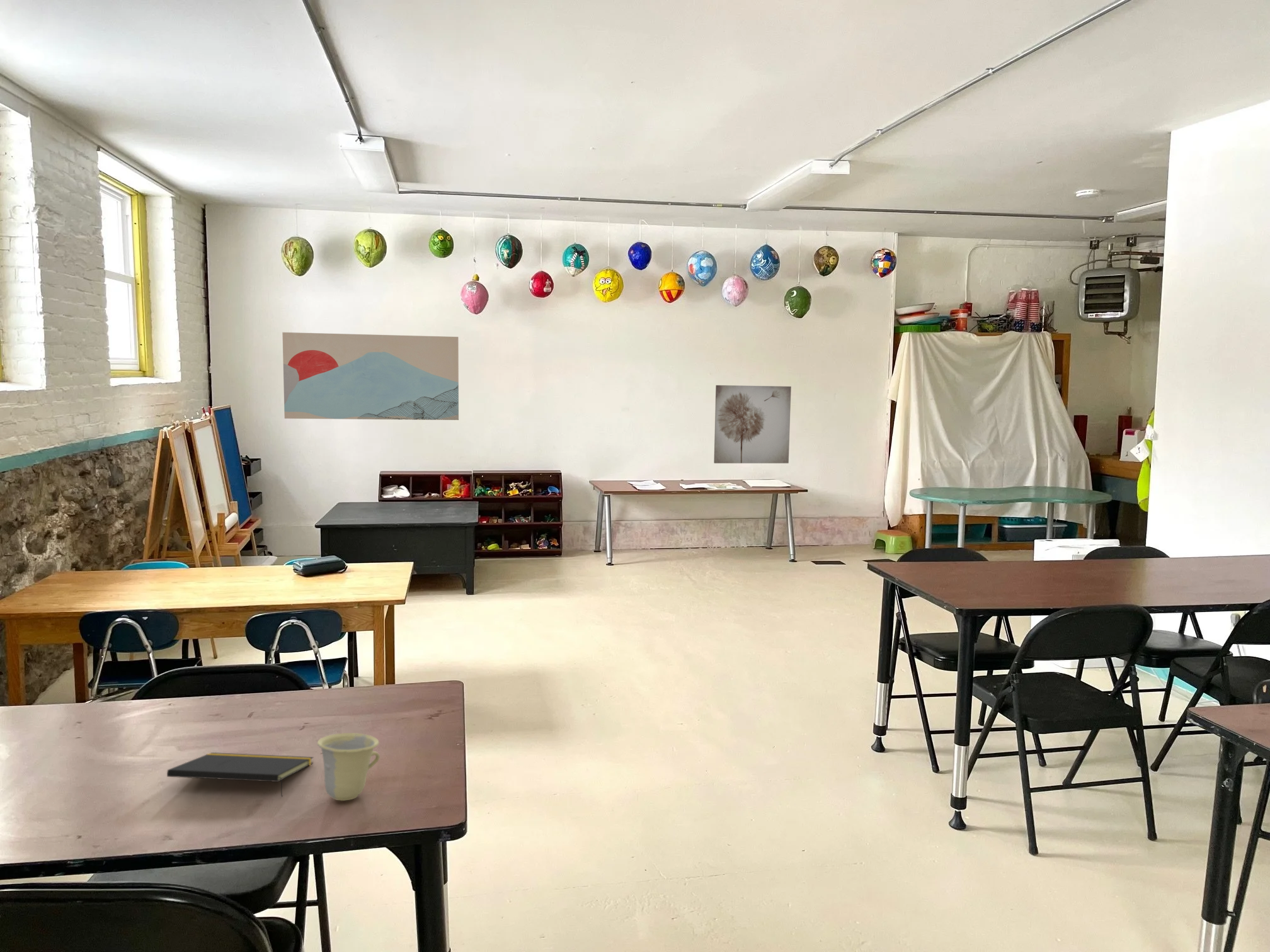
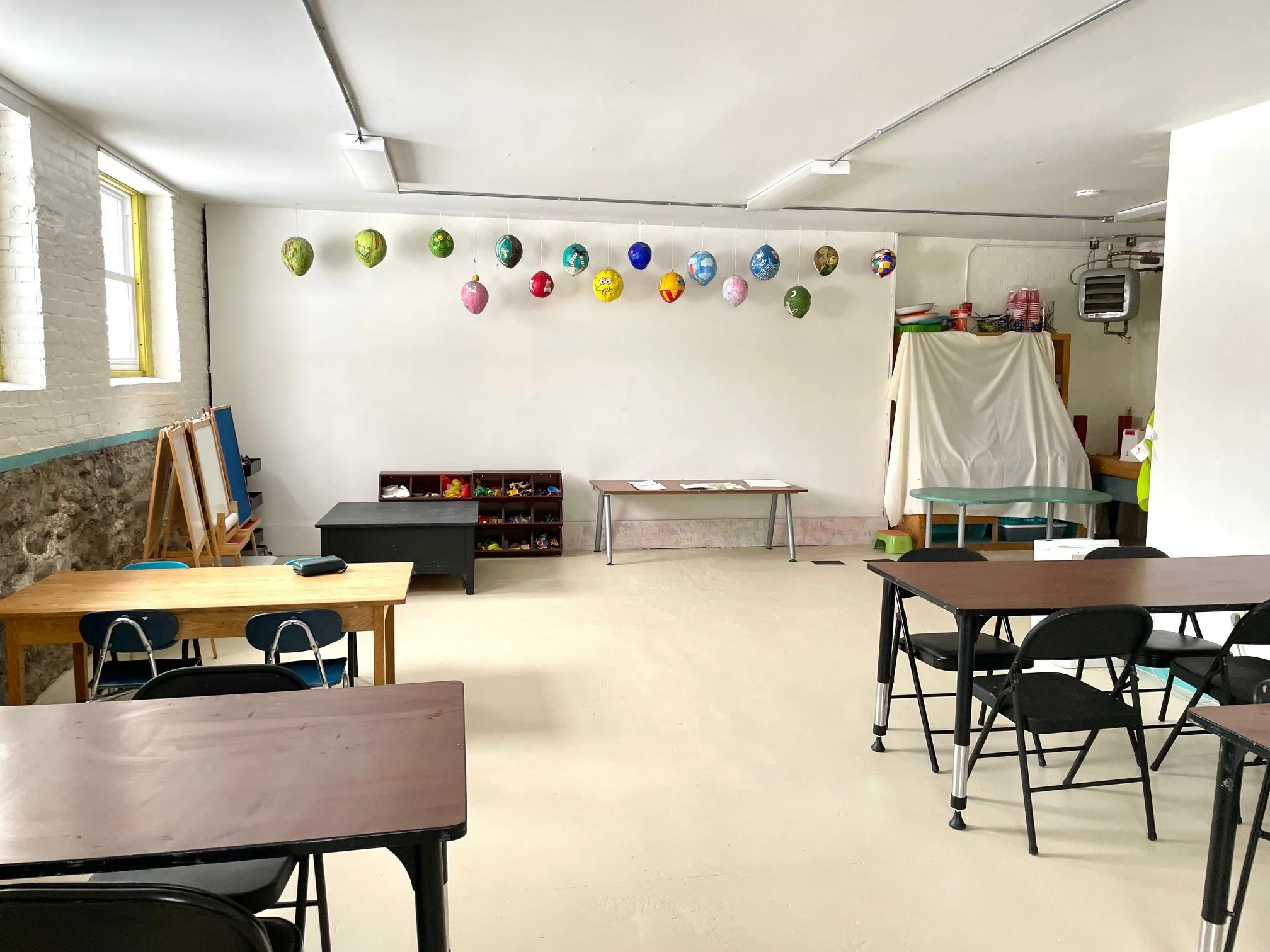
- cup (348, 766)
- notepad (243, 766)
- wall art (752, 424)
- wall art (372, 377)
